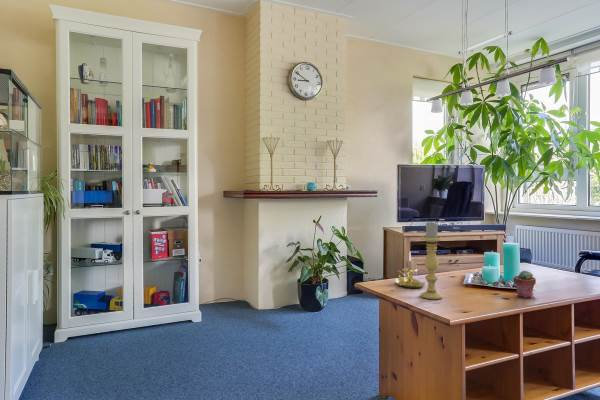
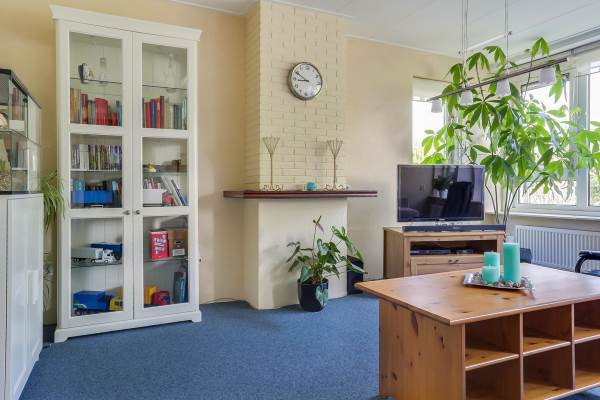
- potted succulent (524, 283)
- candle holder (408, 267)
- candle holder (431, 258)
